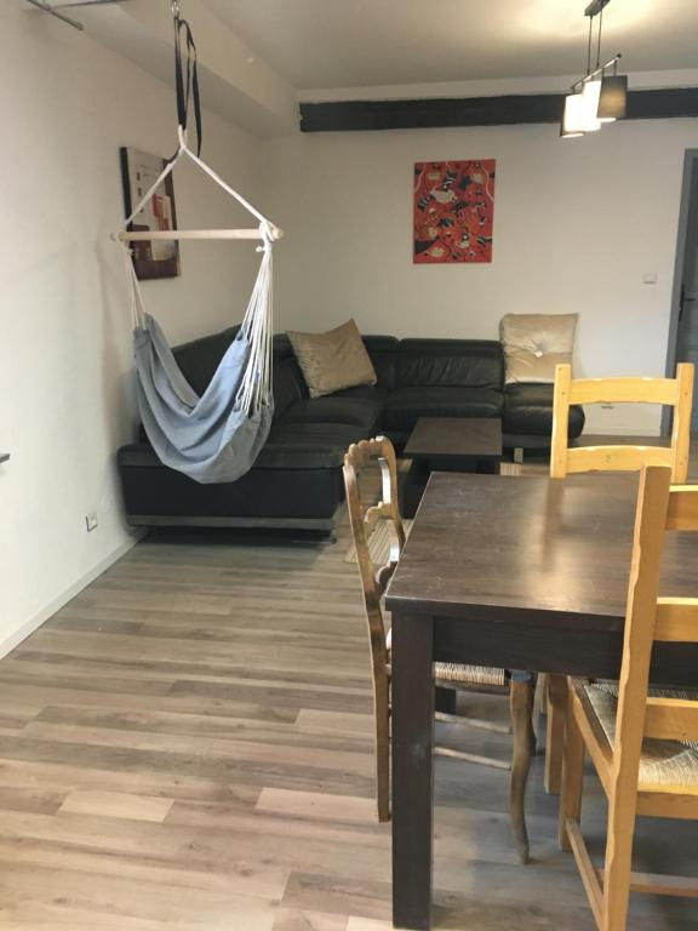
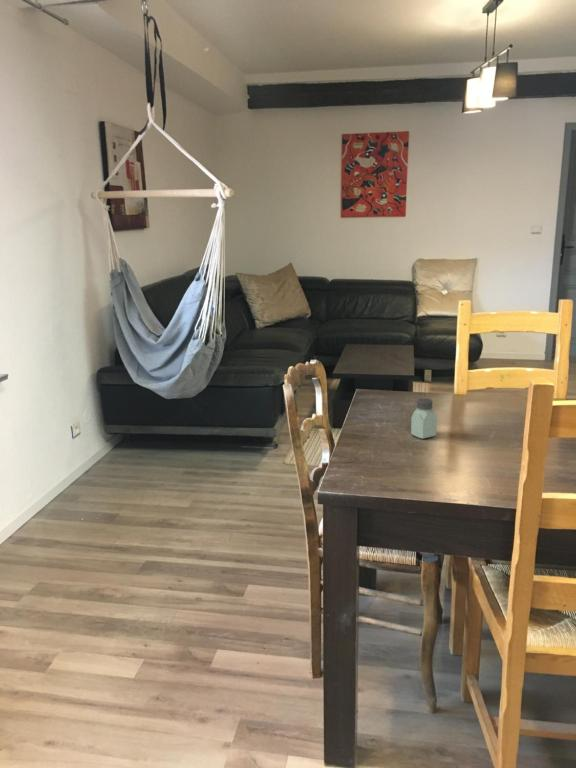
+ saltshaker (424, 417)
